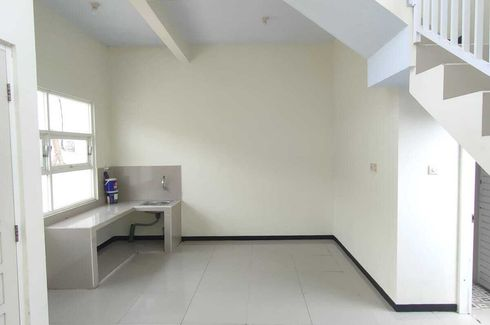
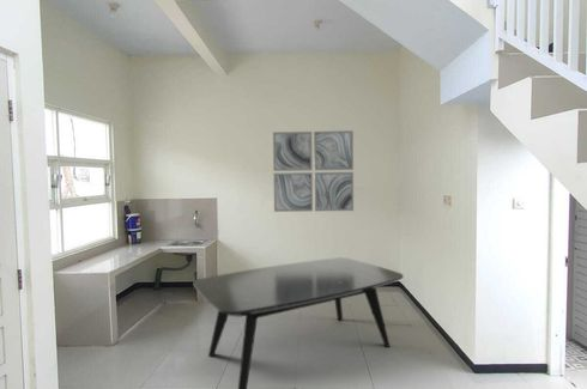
+ dining table (298, 308)
+ wall art (314, 172)
